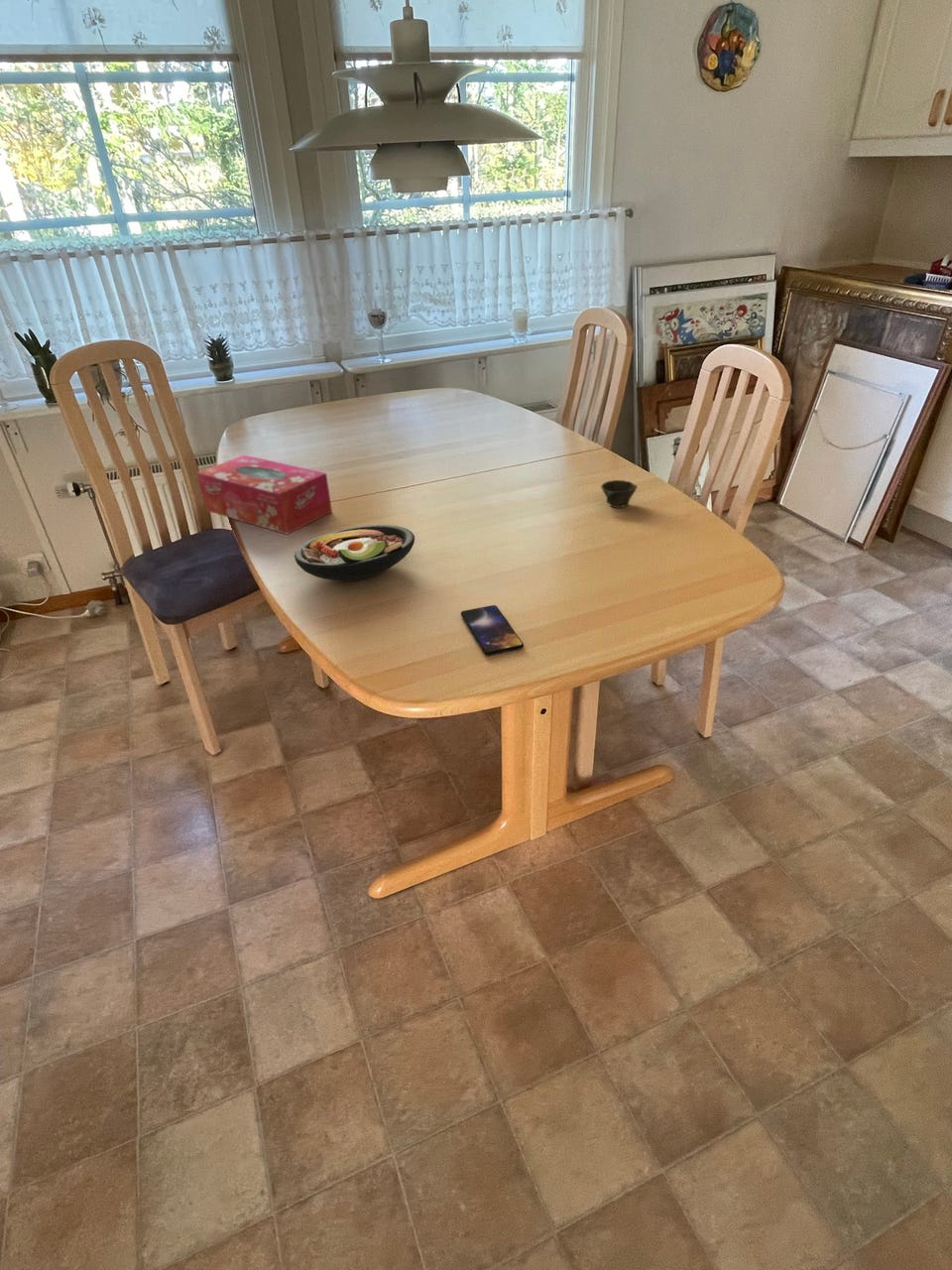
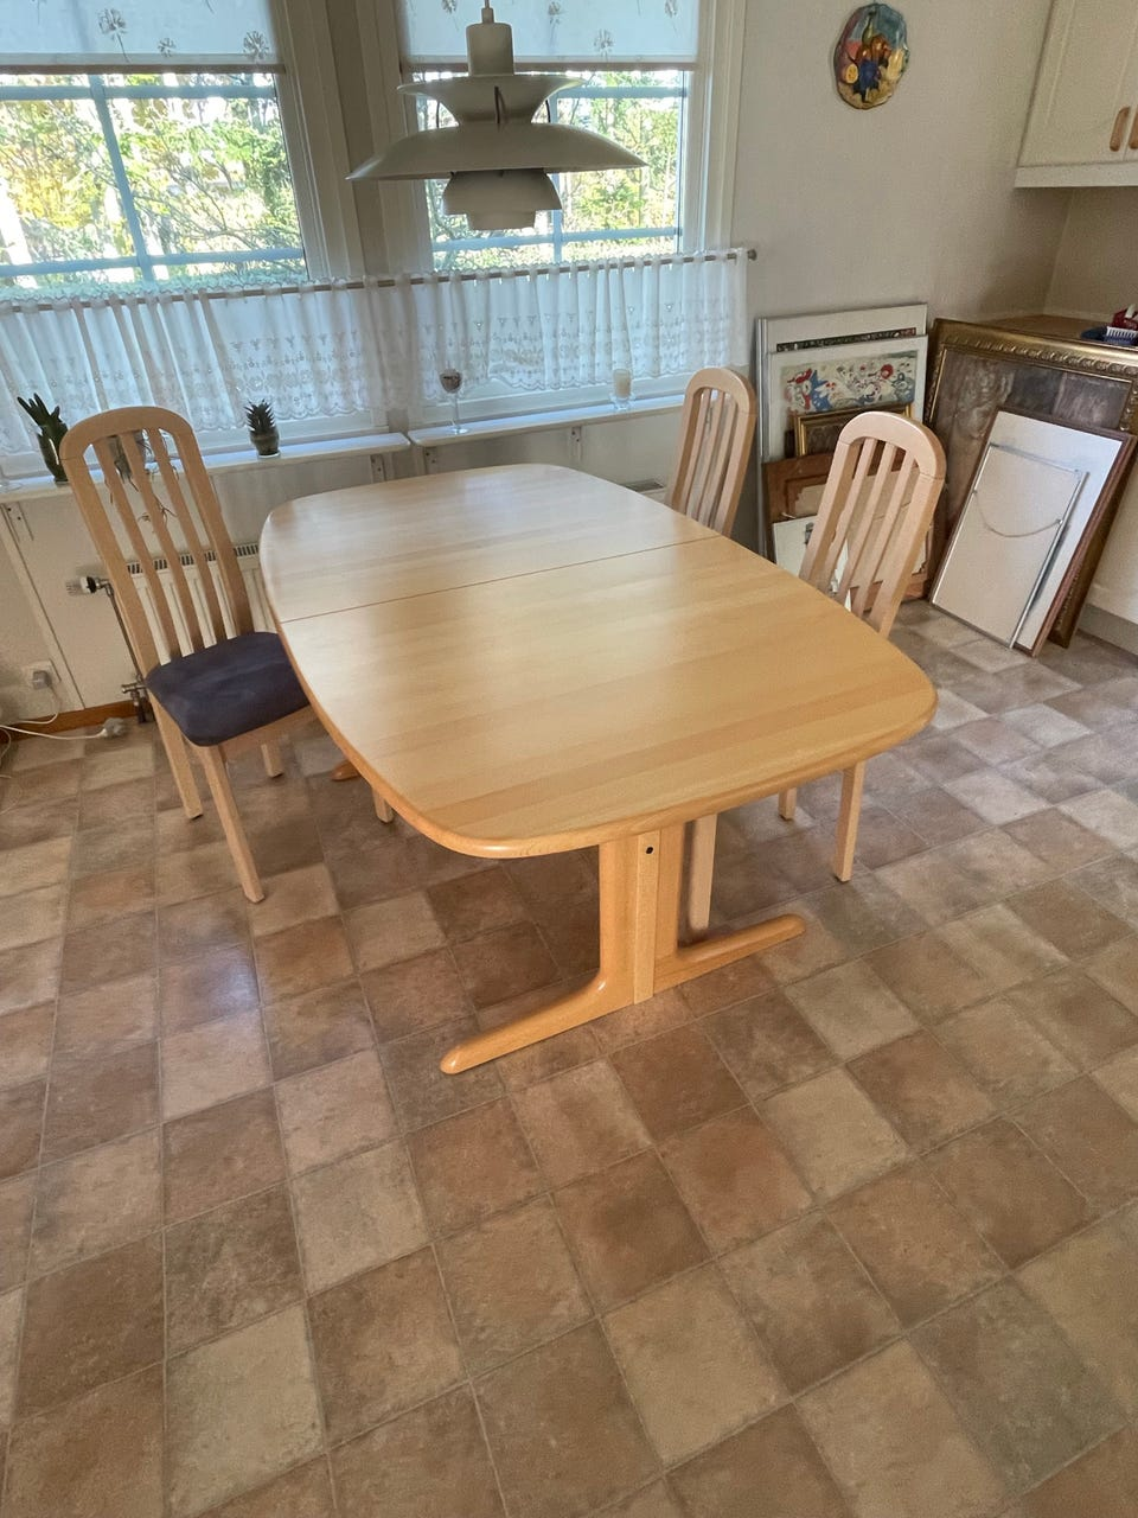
- smartphone (491, 628)
- cup (617, 495)
- tissue box (265, 492)
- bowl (356, 555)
